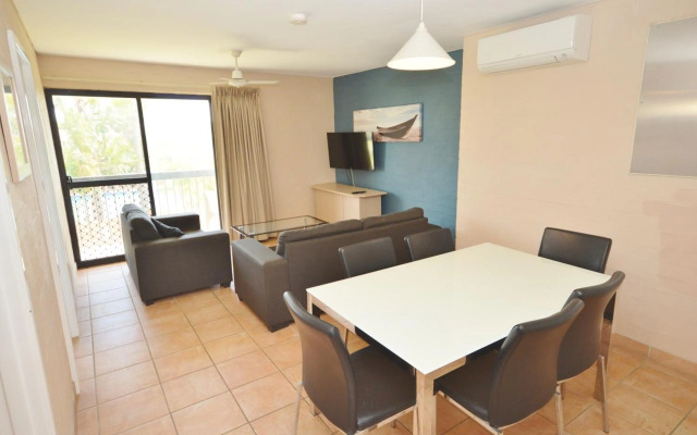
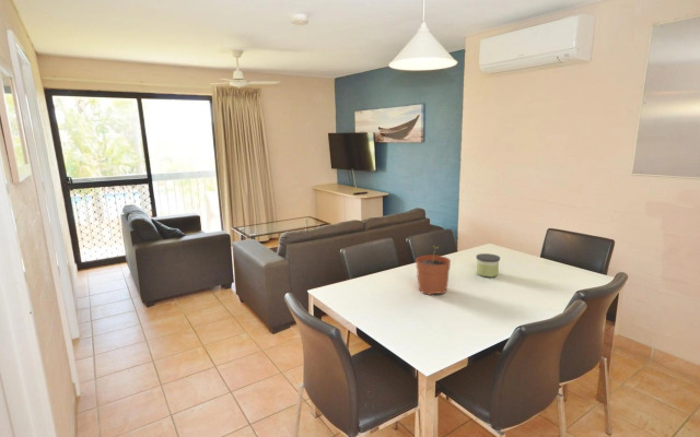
+ plant pot (432, 267)
+ candle (487, 264)
